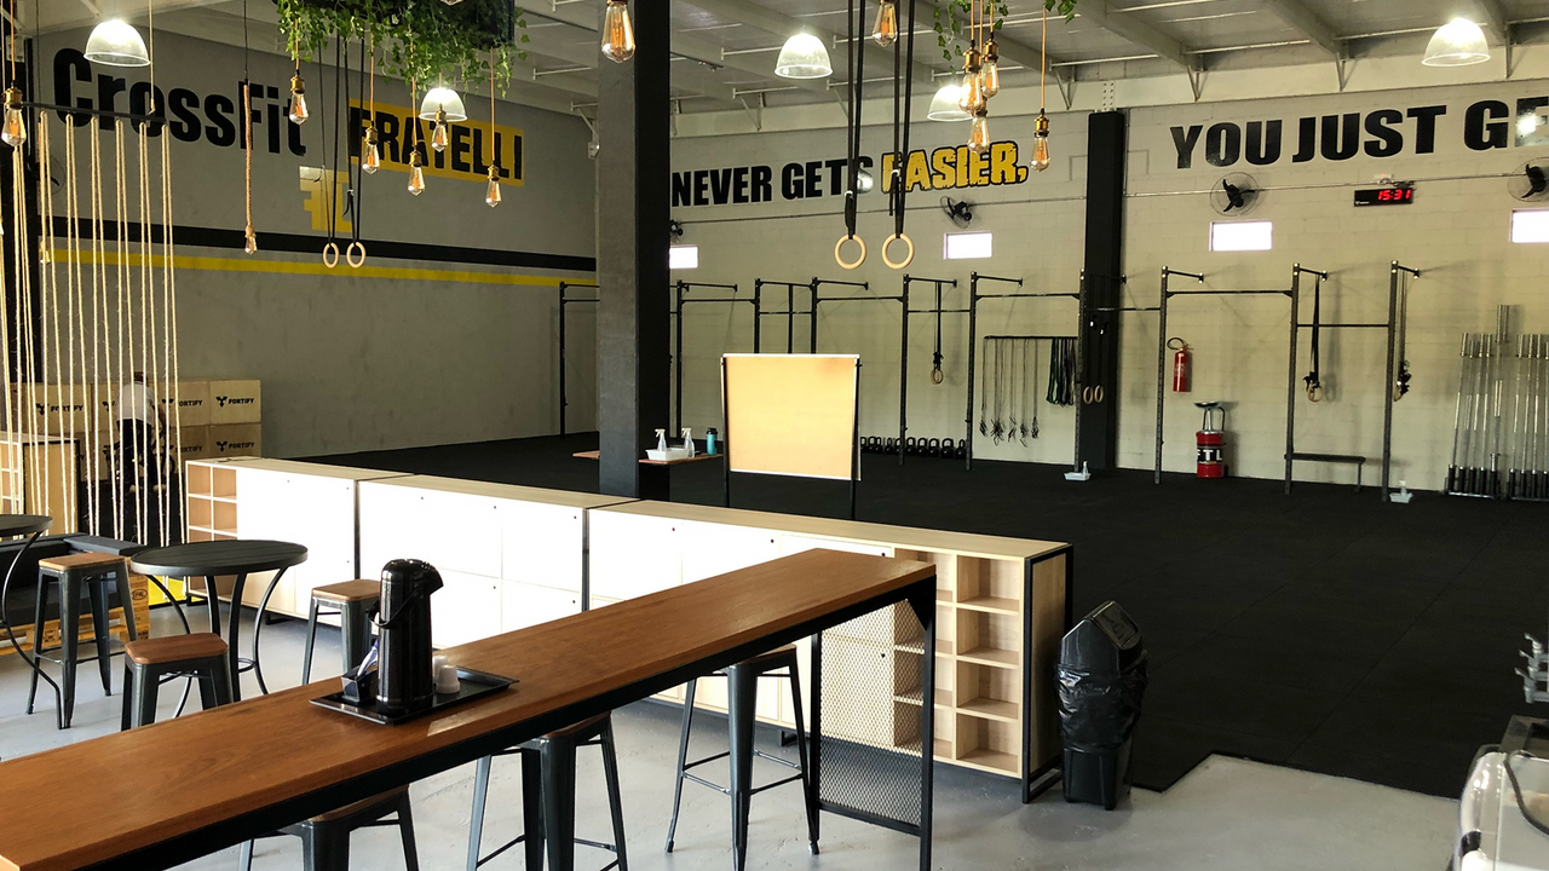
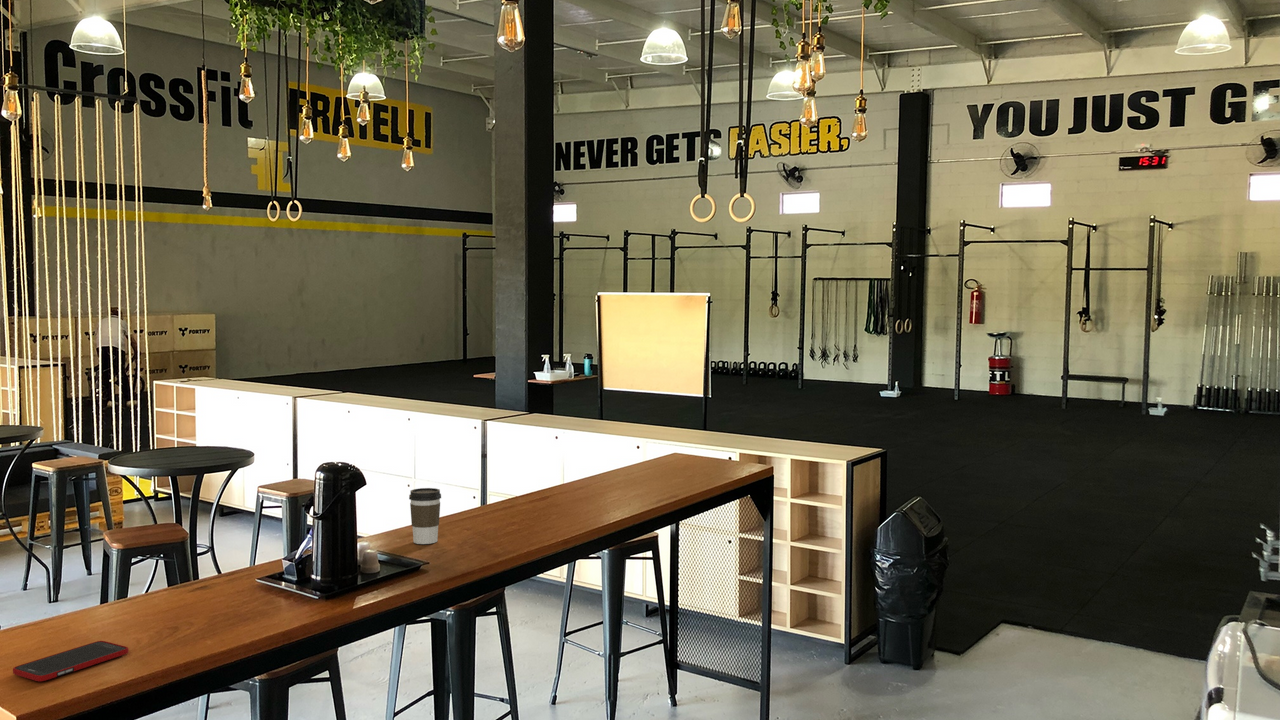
+ coffee cup (425, 515)
+ cell phone (72, 660)
